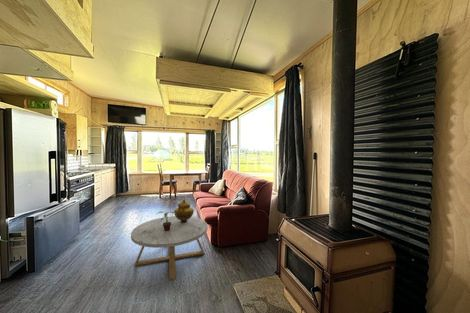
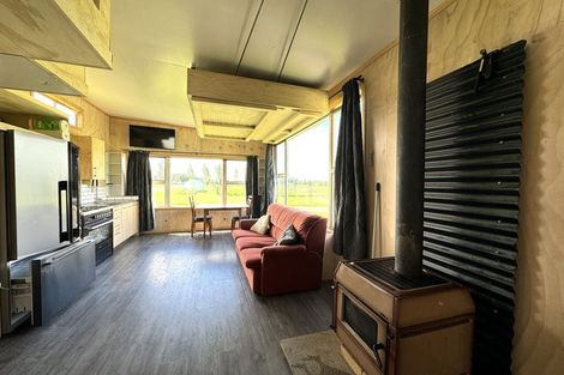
- coffee table (171, 243)
- potted plant (166, 220)
- ceramic pot (184, 210)
